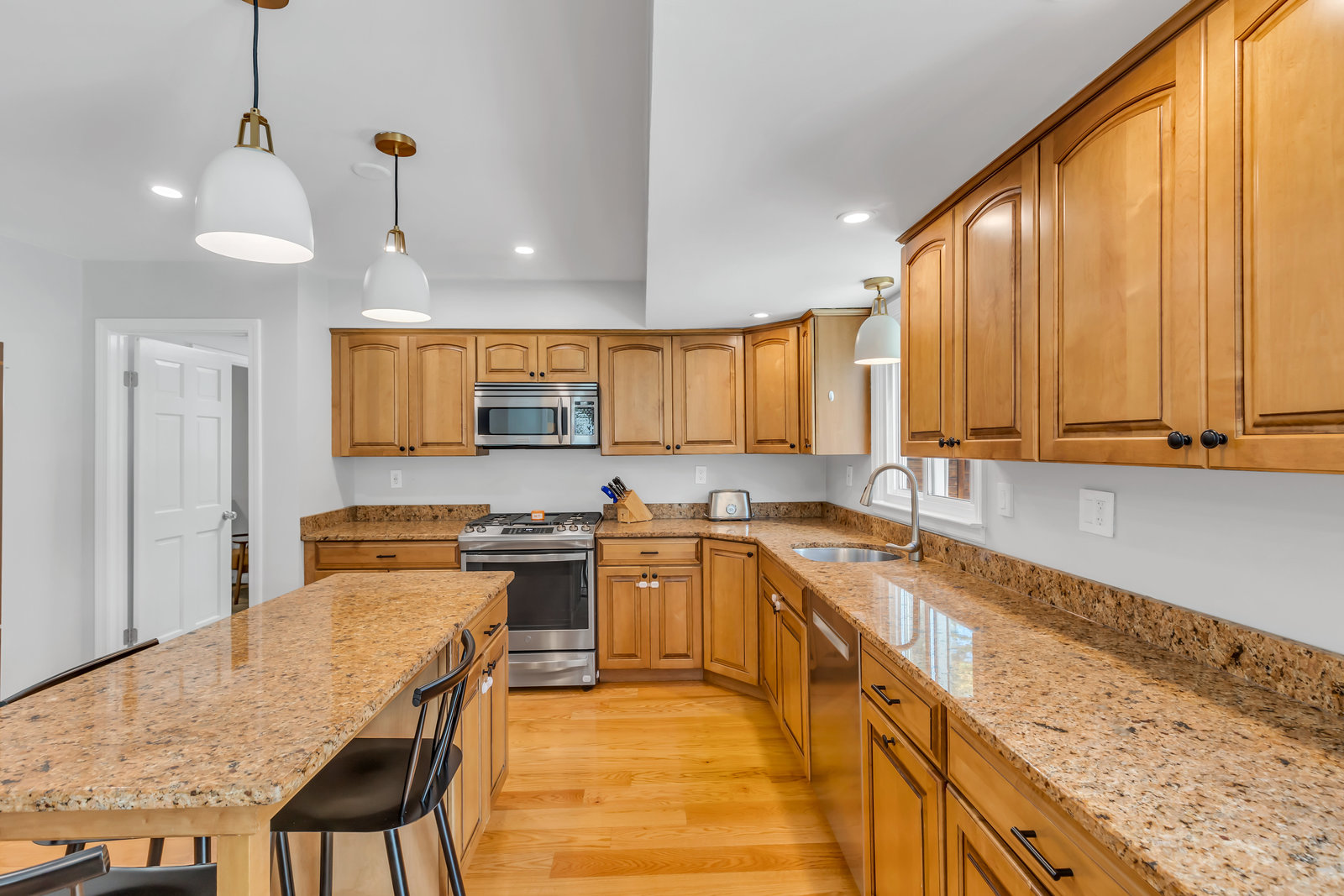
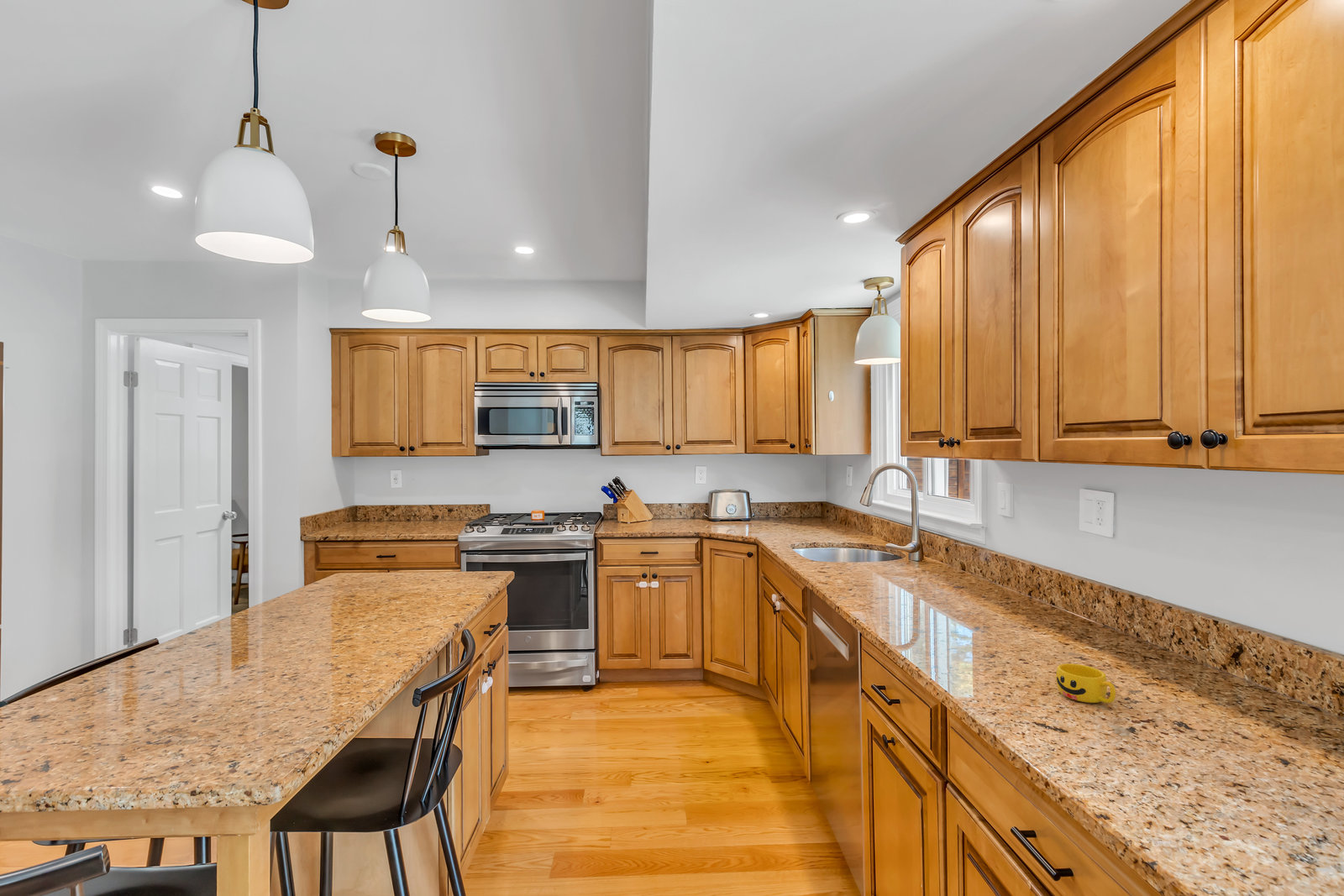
+ cup (1087, 685)
